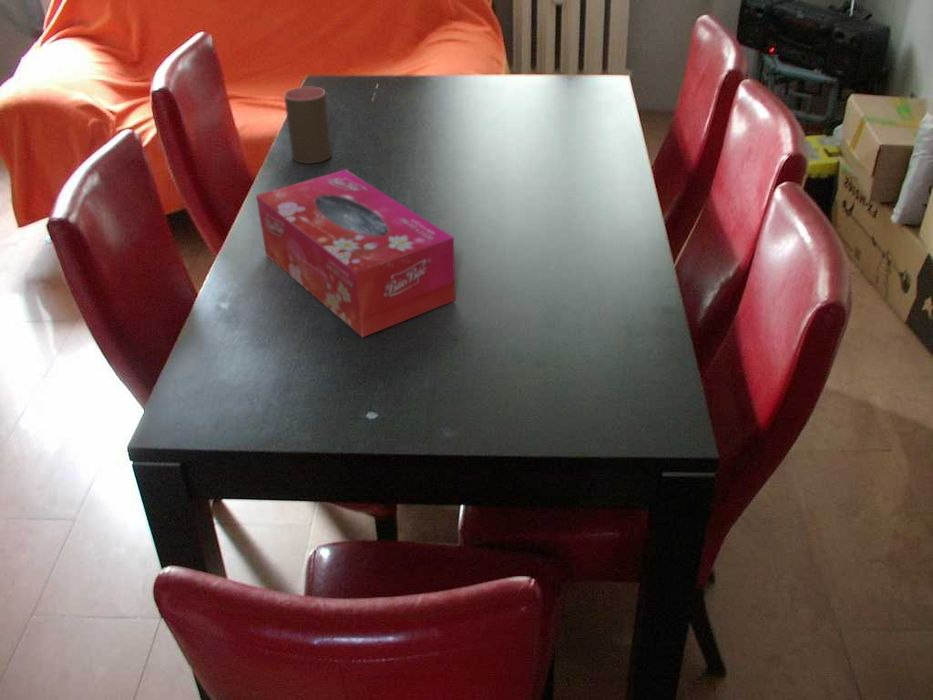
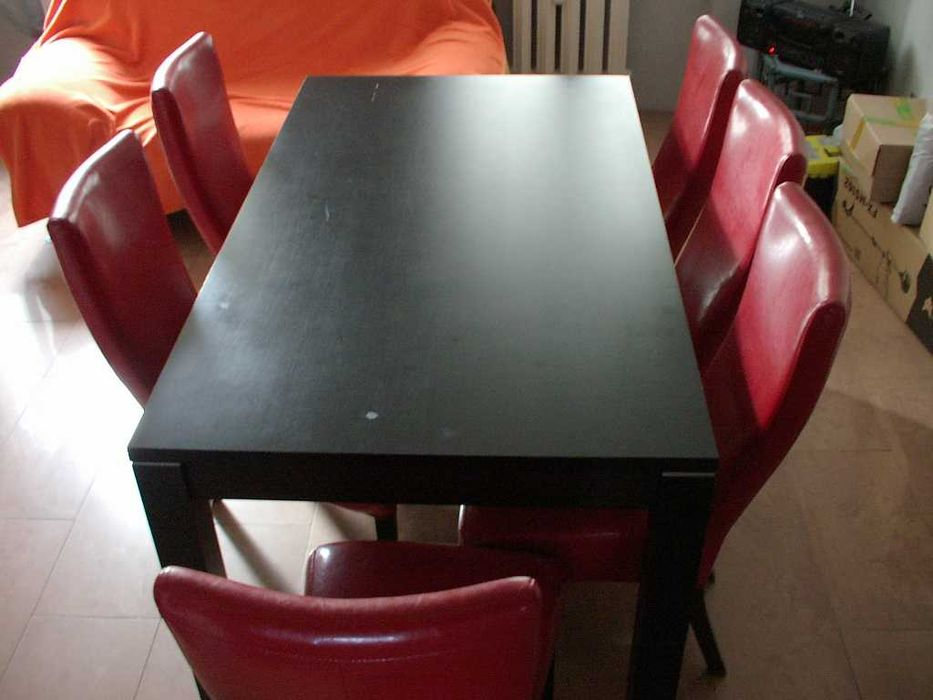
- cup (308, 125)
- tissue box (353, 246)
